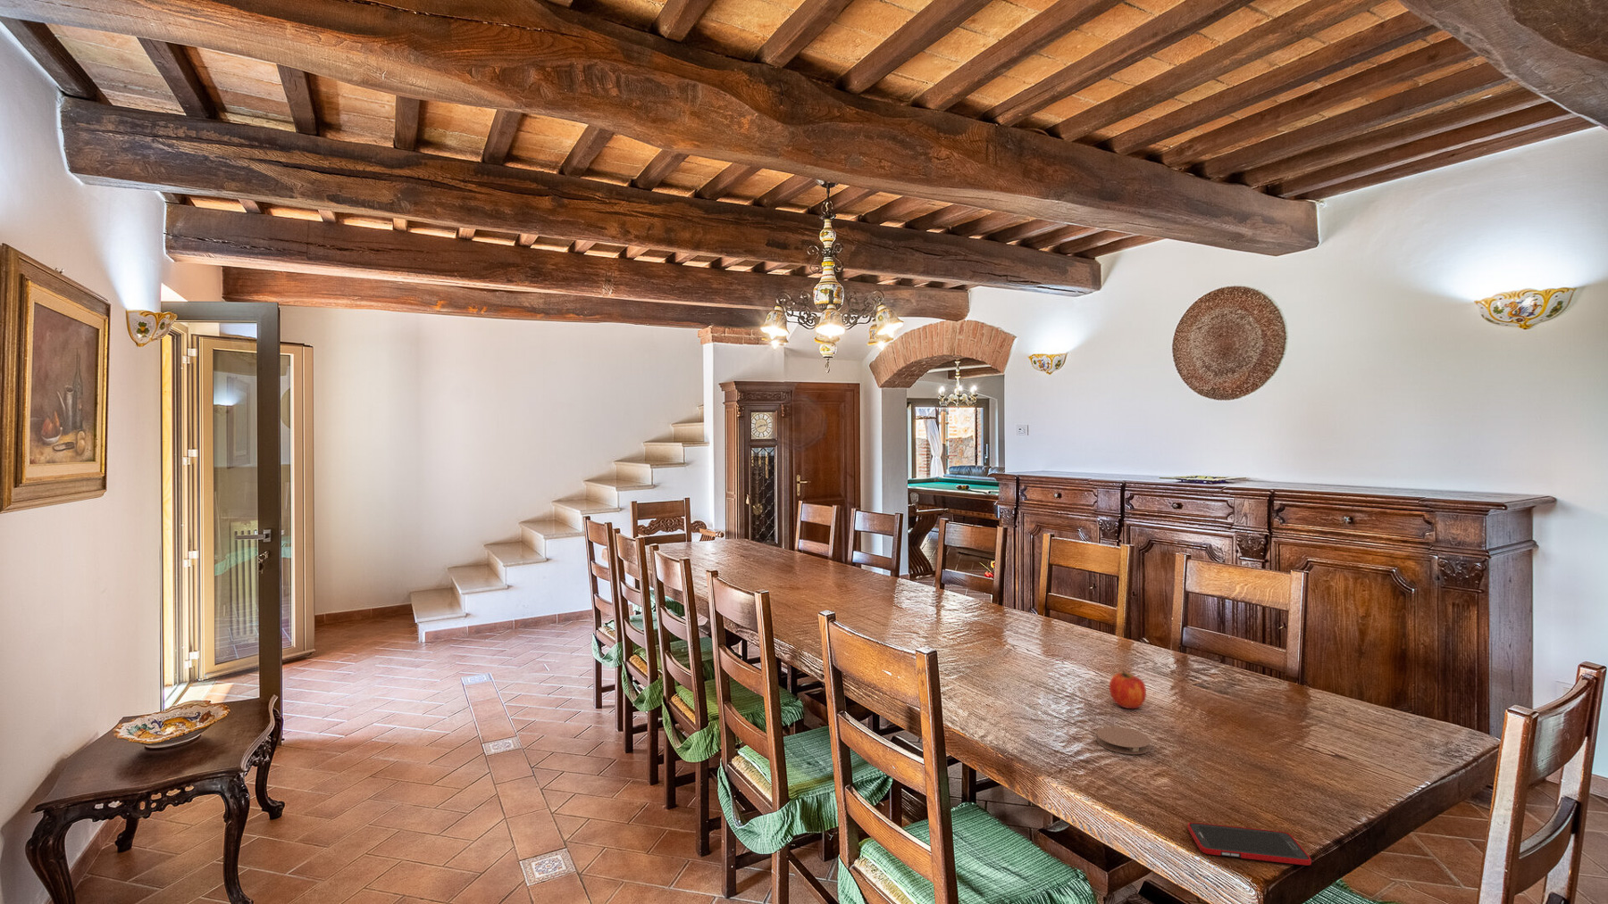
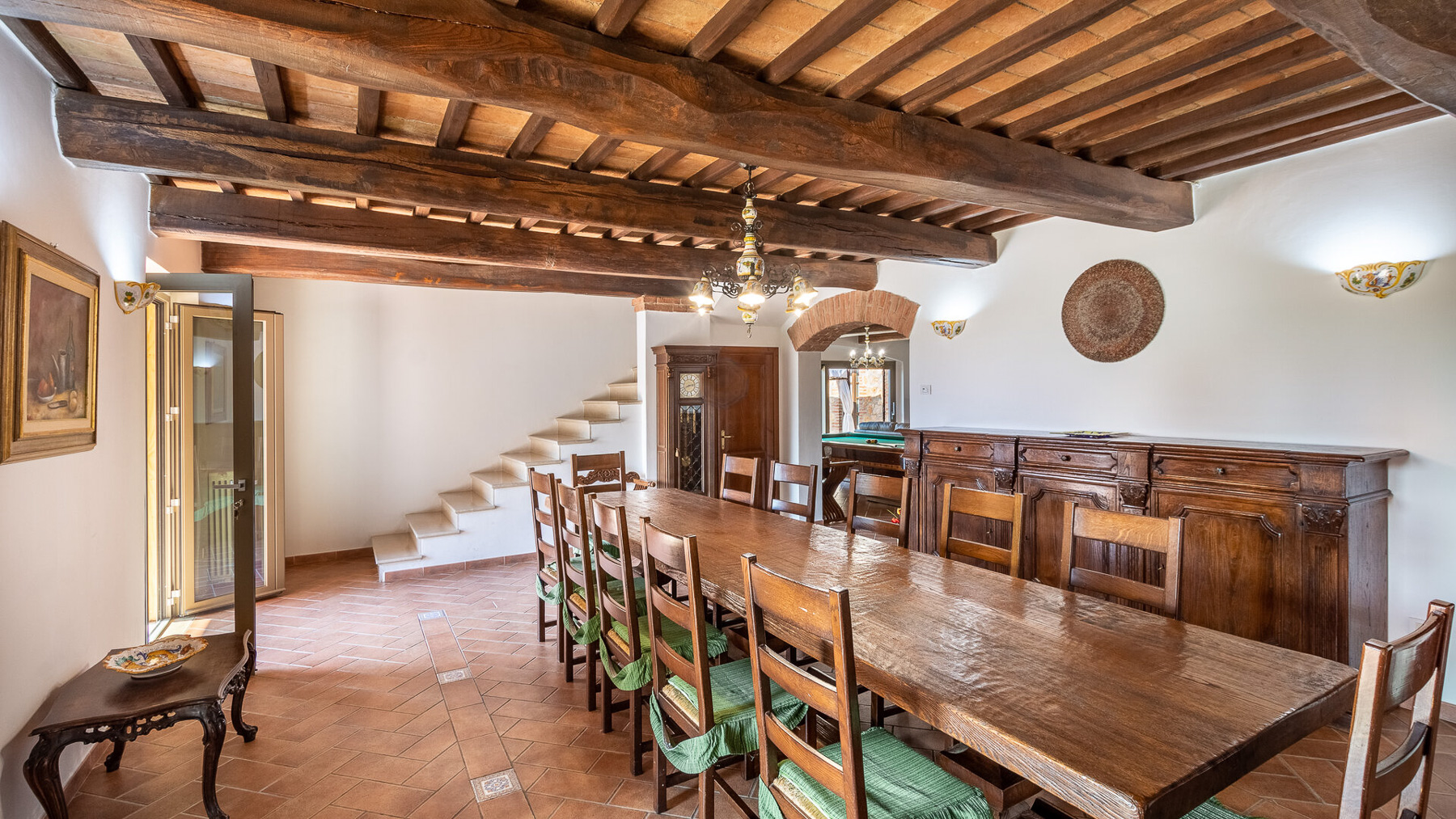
- cell phone (1246, 843)
- coaster (1123, 740)
- fruit (1128, 688)
